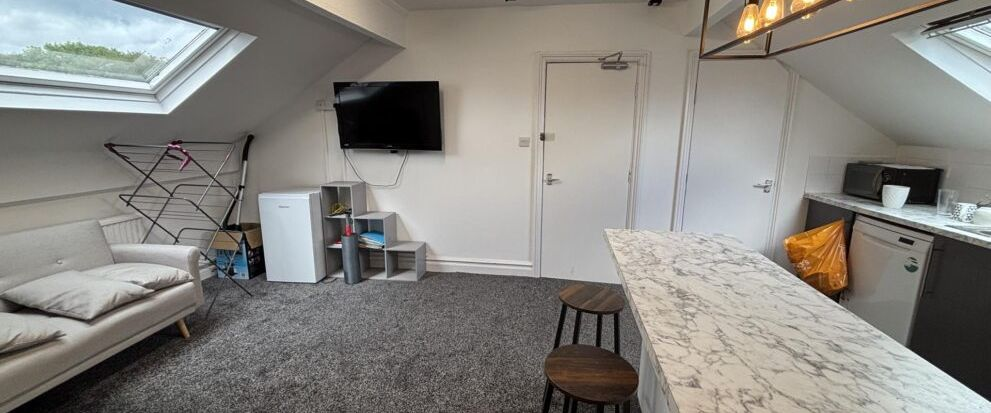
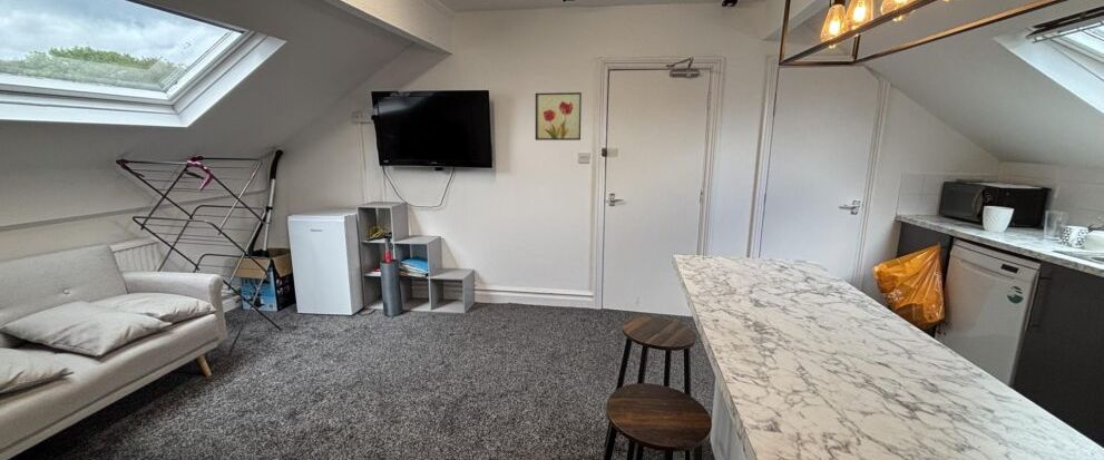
+ wall art (558, 116)
